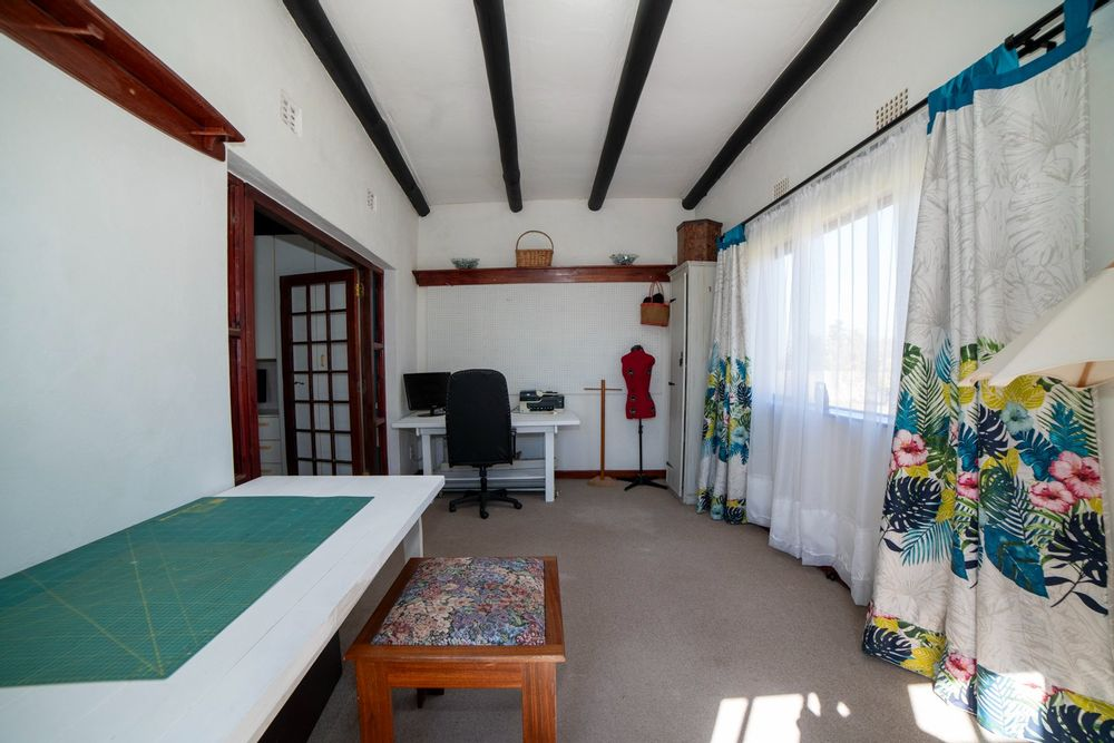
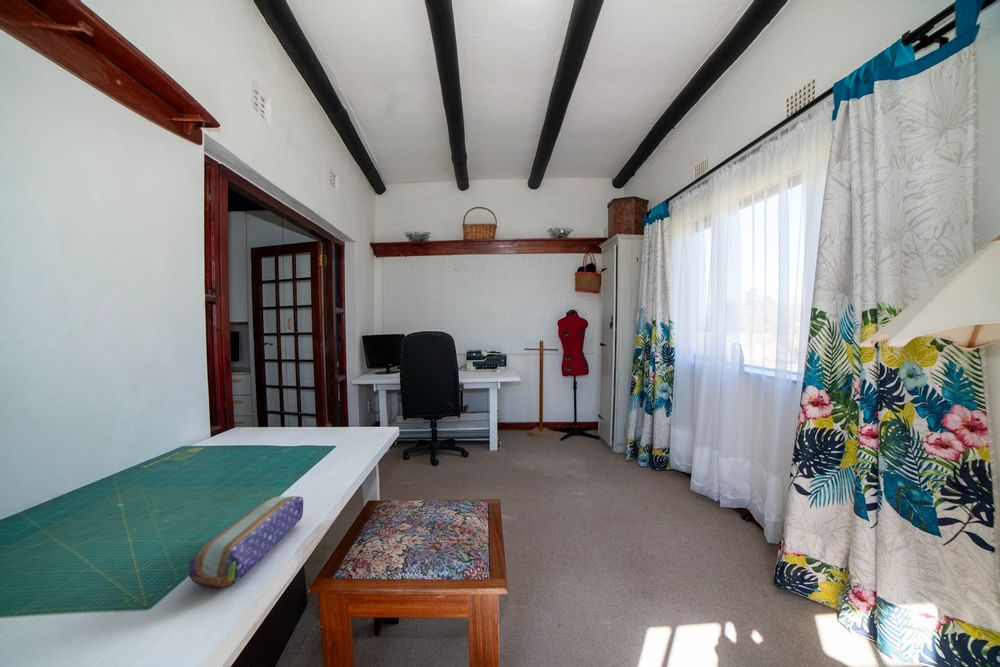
+ pencil case (252, 534)
